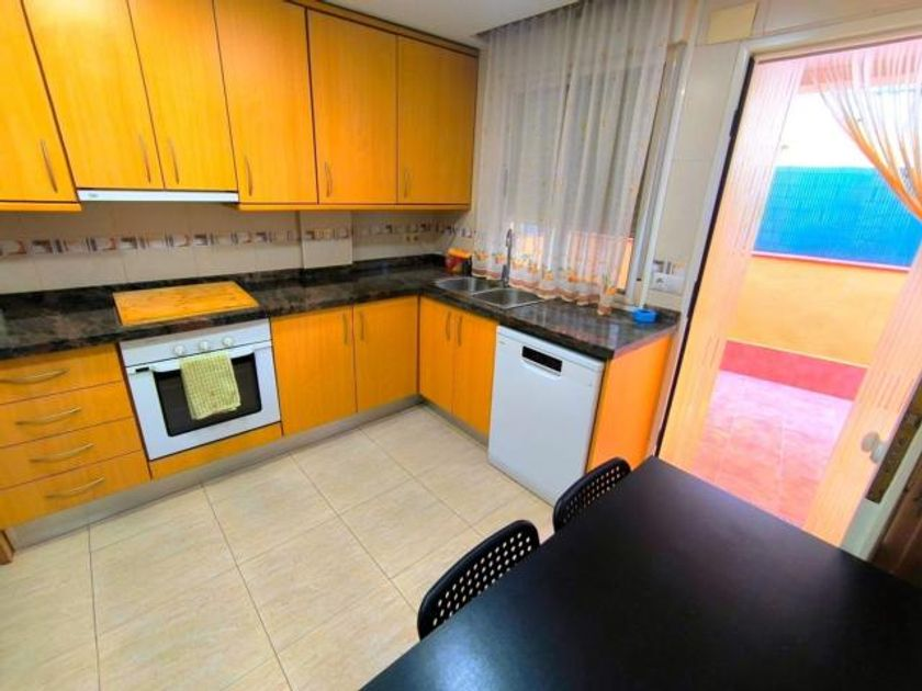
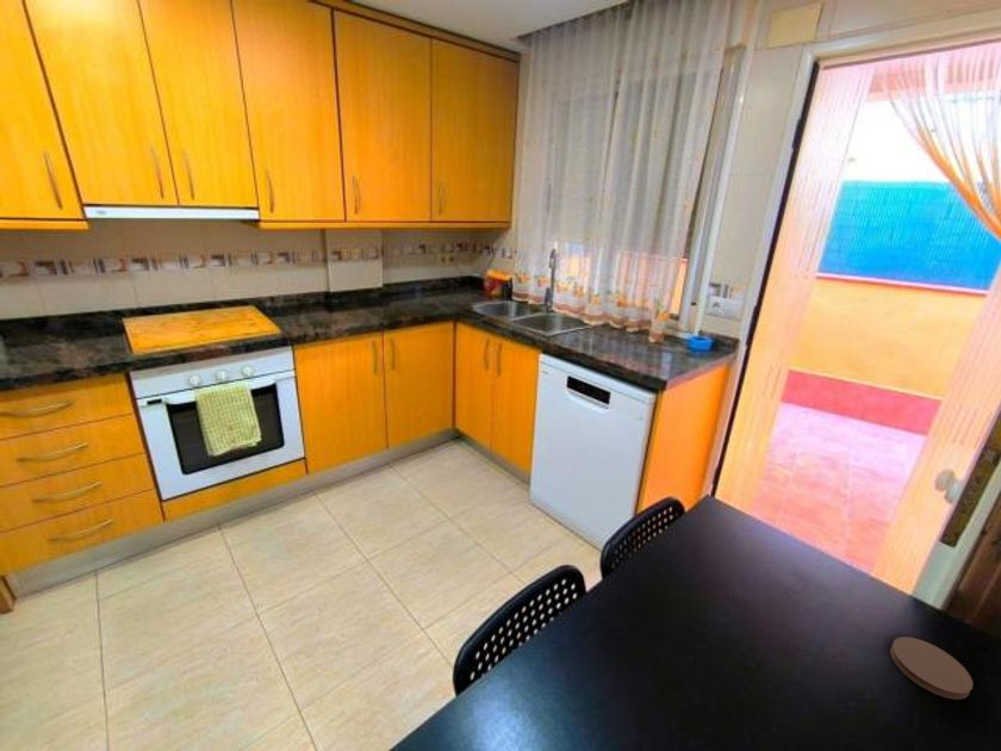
+ coaster (930, 665)
